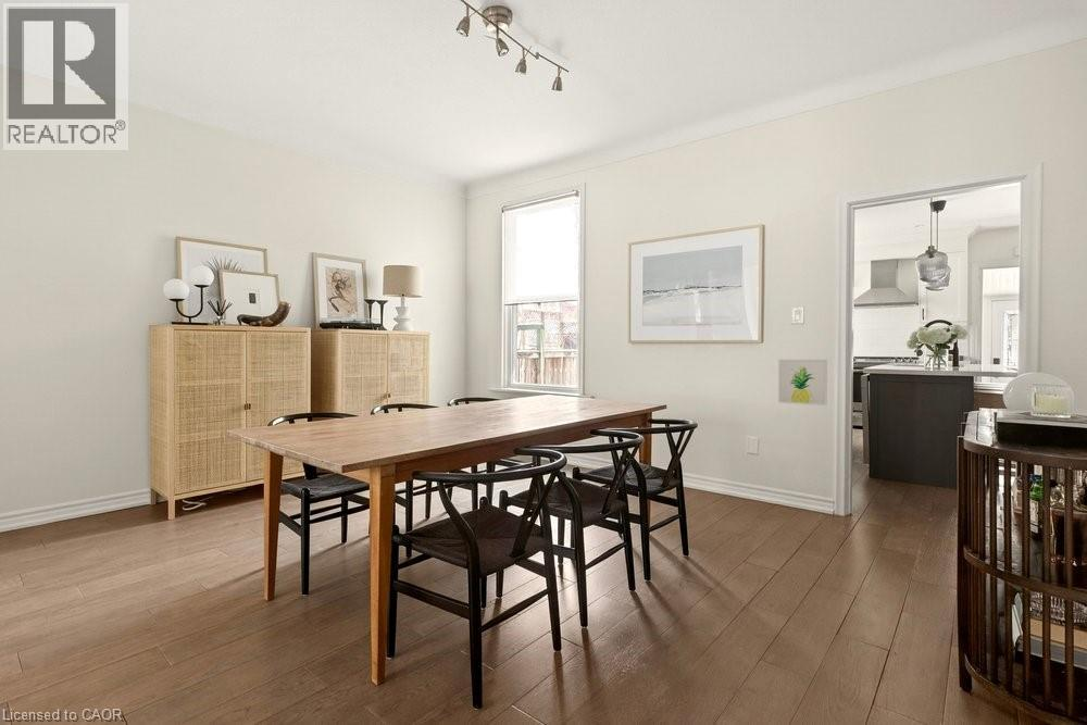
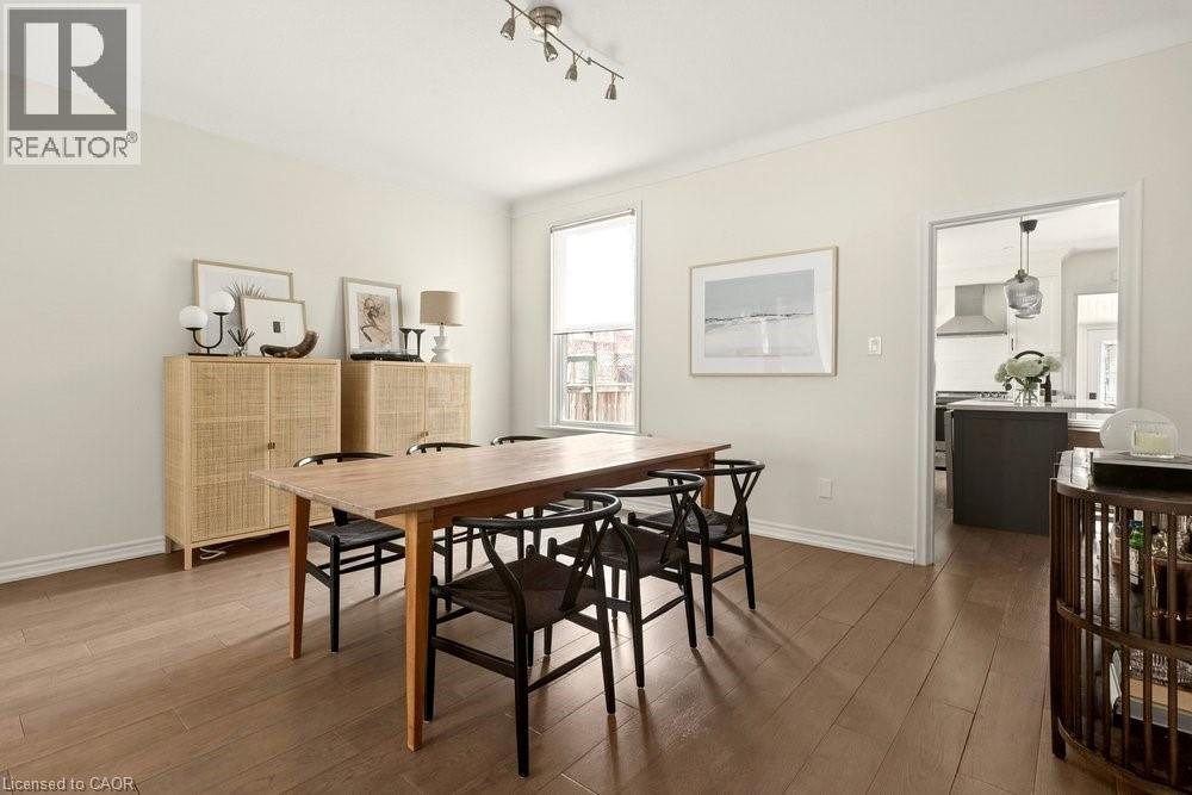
- wall art (802, 382)
